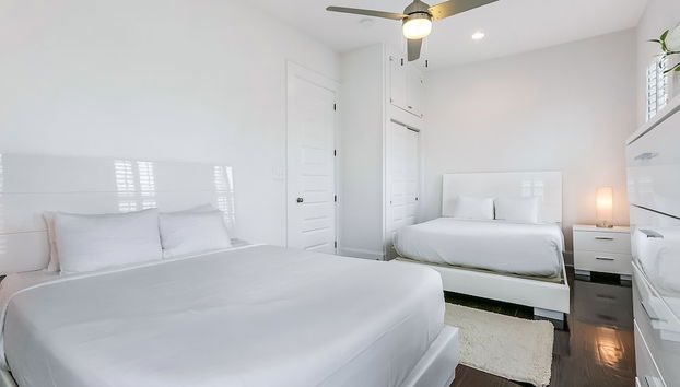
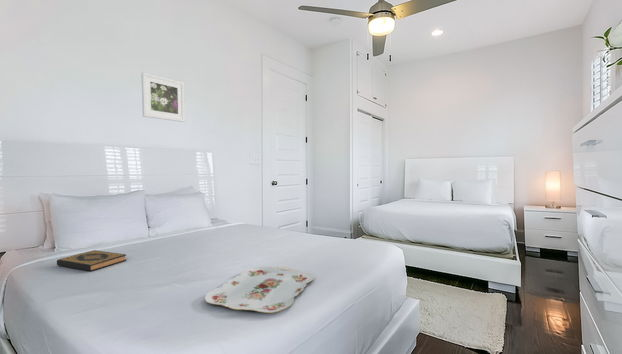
+ serving tray (264, 286)
+ hardback book (92, 260)
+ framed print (164, 98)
